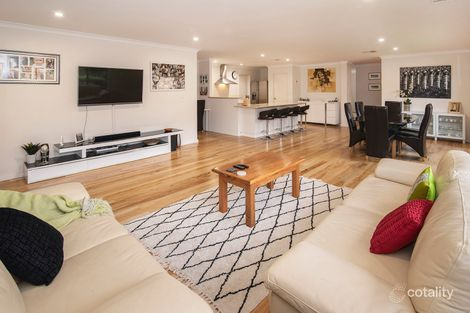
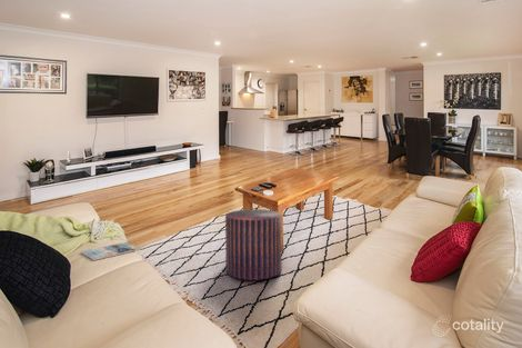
+ magazine (111, 250)
+ stool (253, 241)
